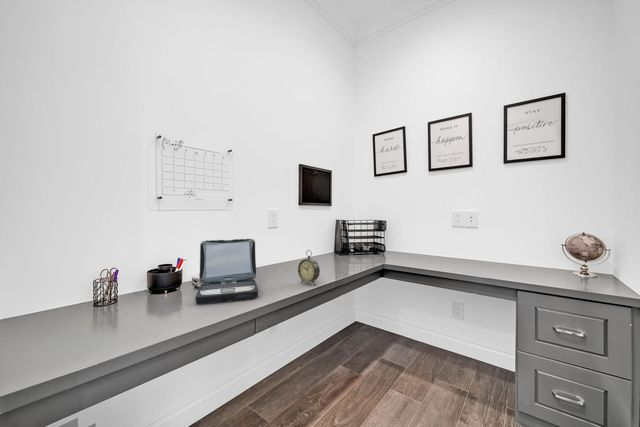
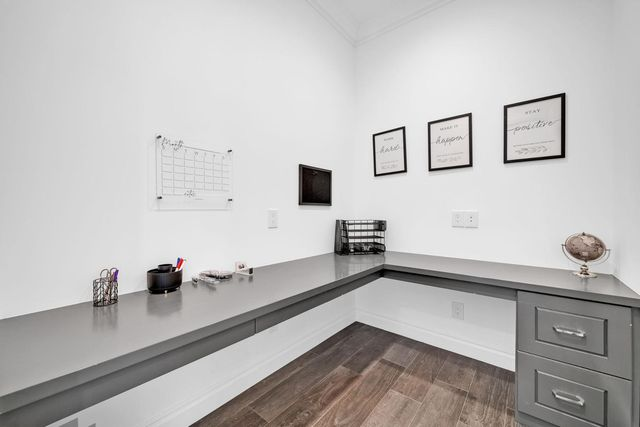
- laptop (227, 267)
- alarm clock (309, 266)
